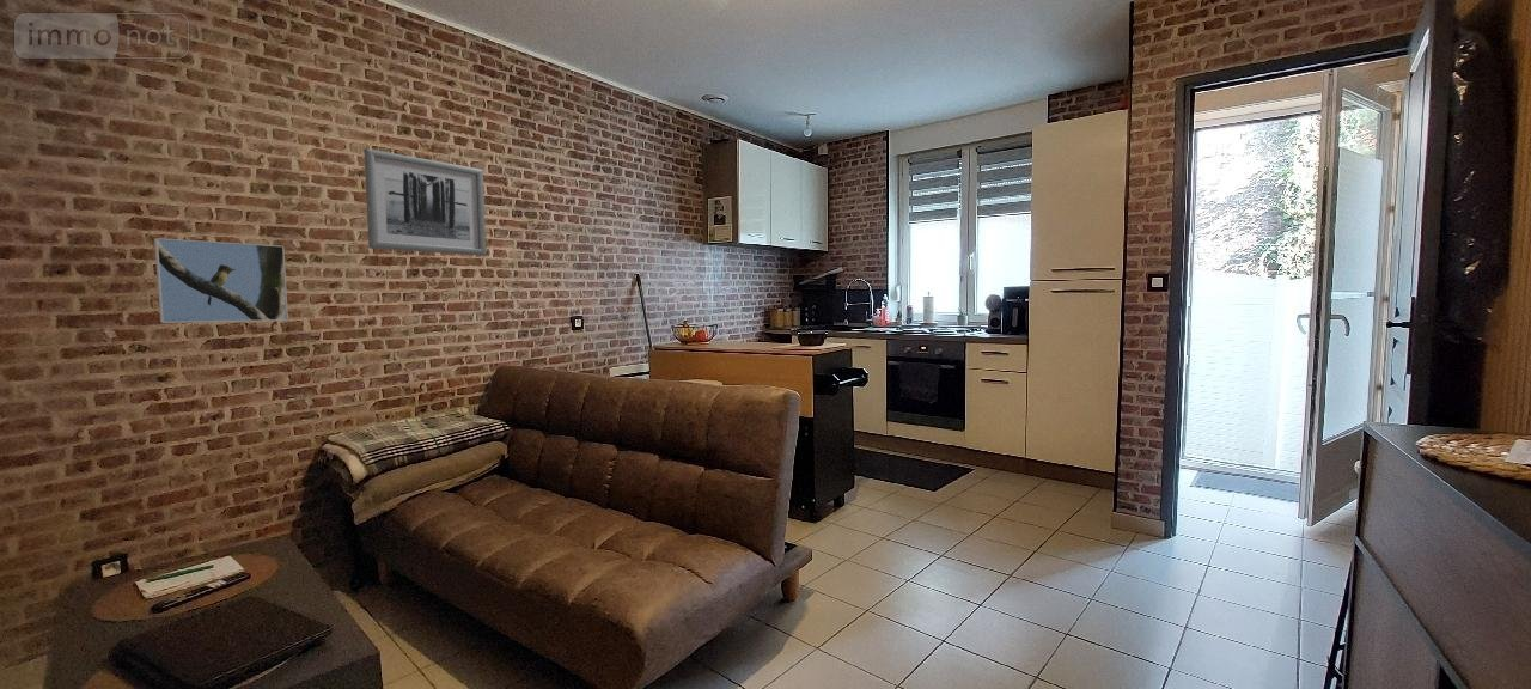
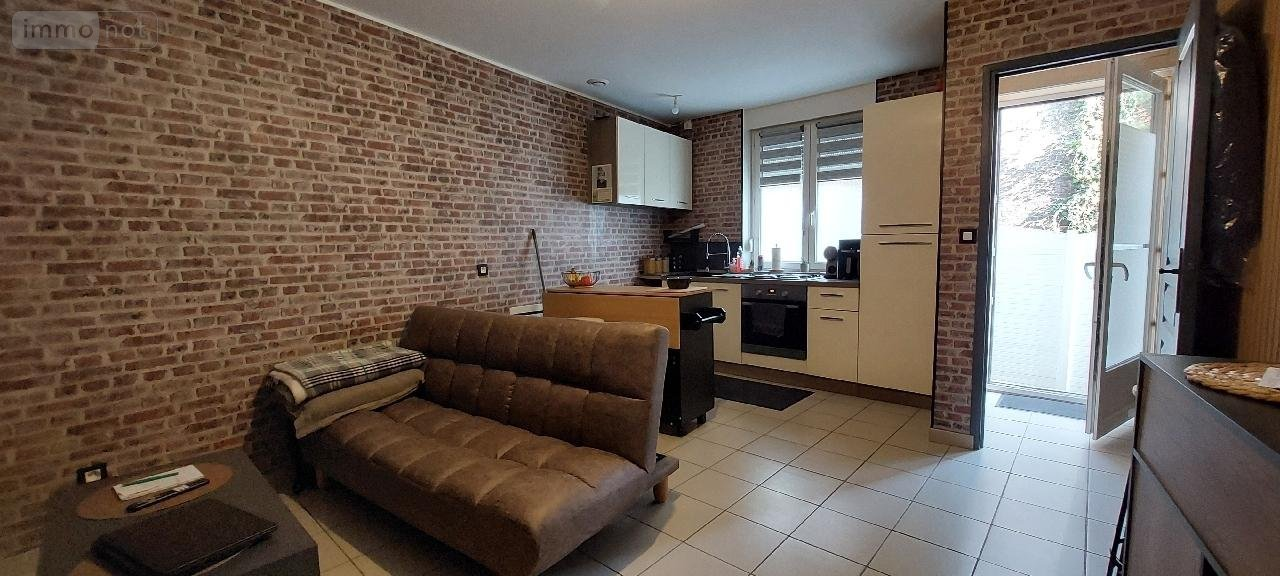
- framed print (225, 281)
- wall art (429, 206)
